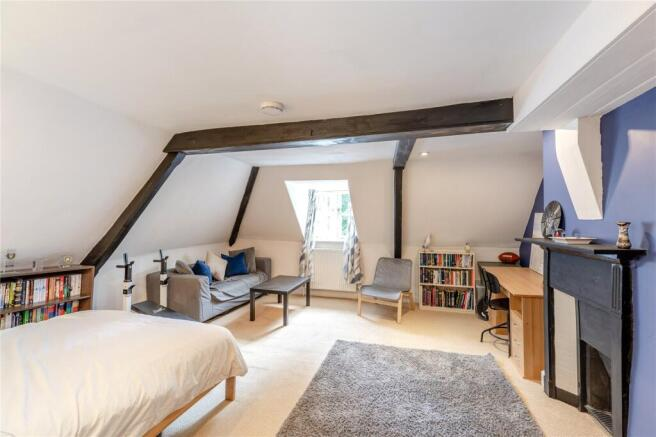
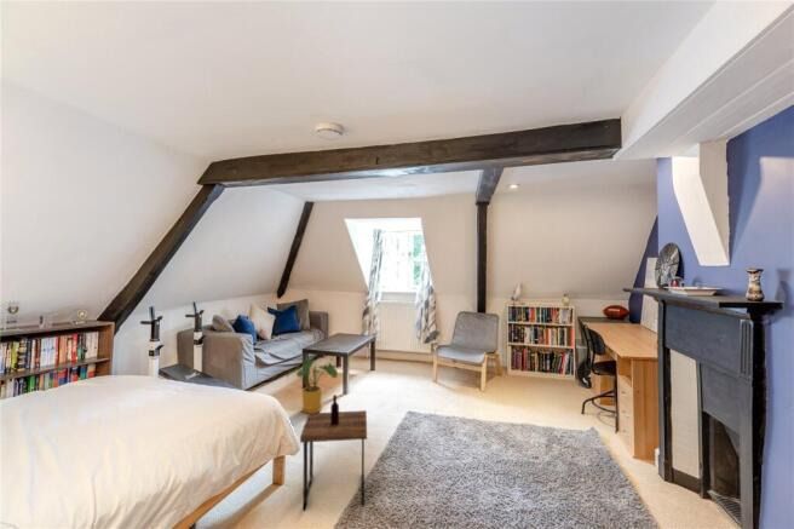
+ side table (335, 439)
+ house plant (313, 383)
